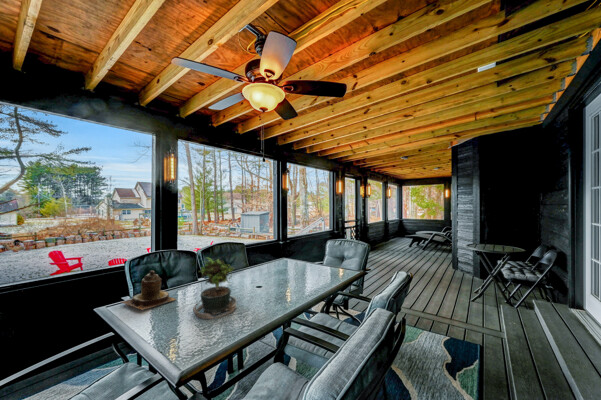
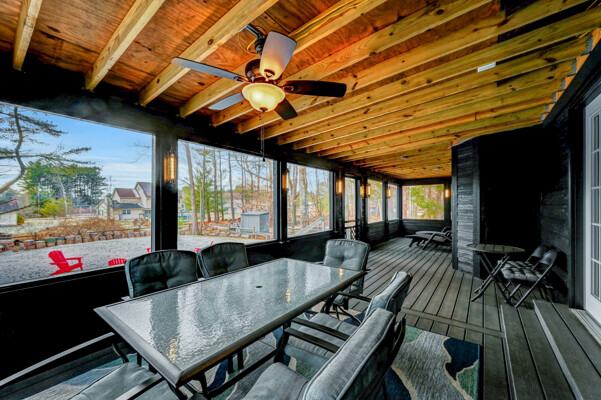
- teapot (149, 287)
- potted plant (217, 282)
